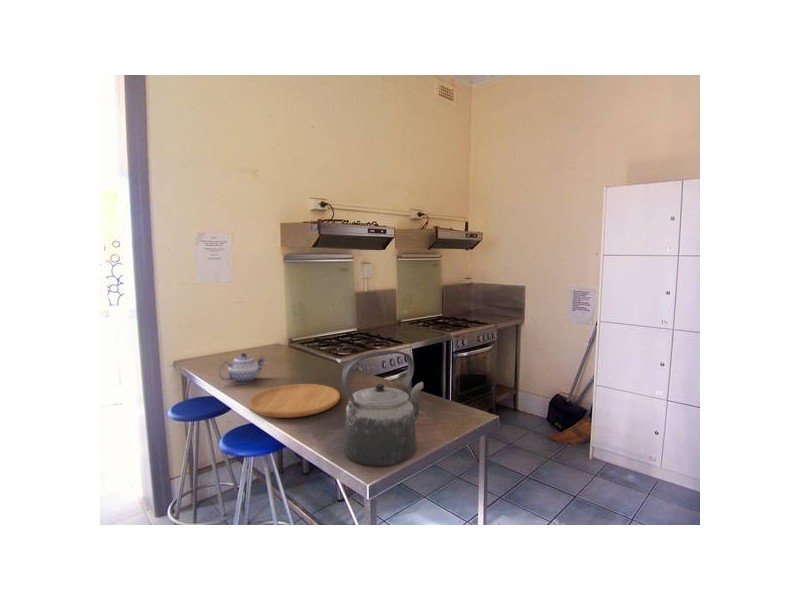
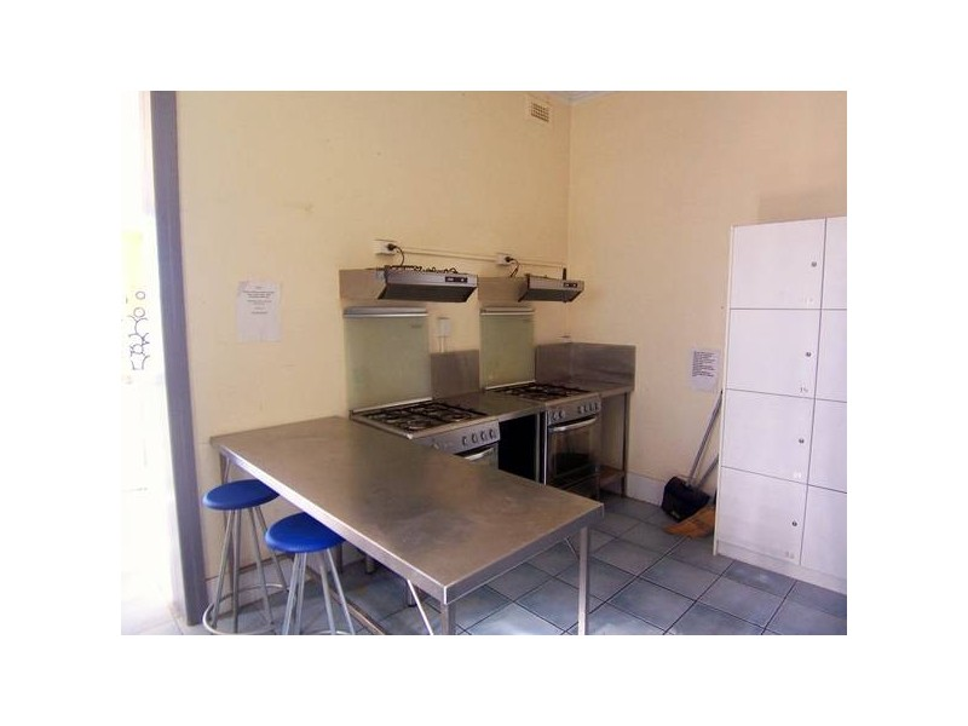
- teapot (242, 367)
- cutting board (295, 399)
- kettle (386, 400)
